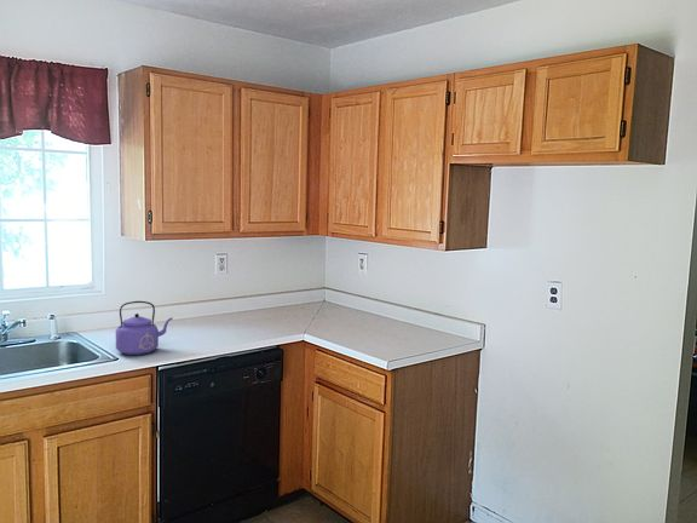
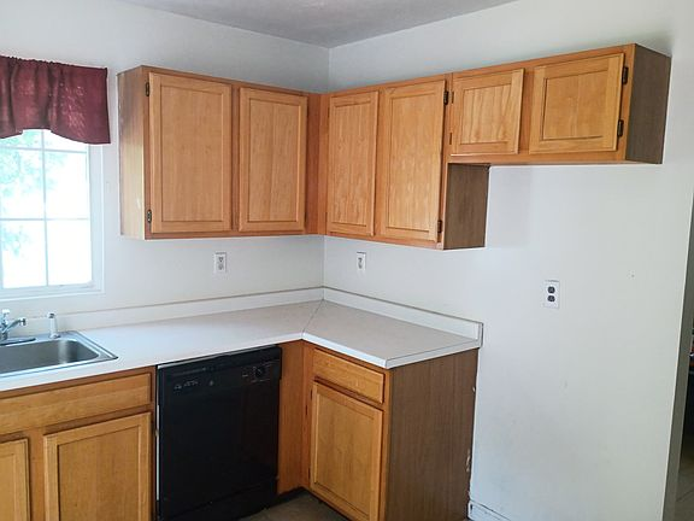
- kettle (144, 326)
